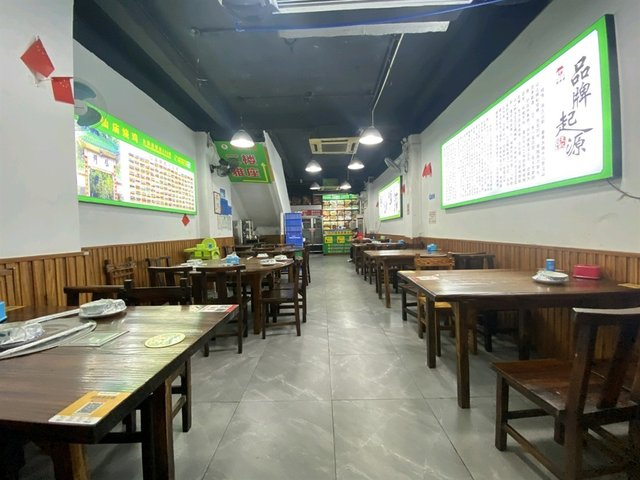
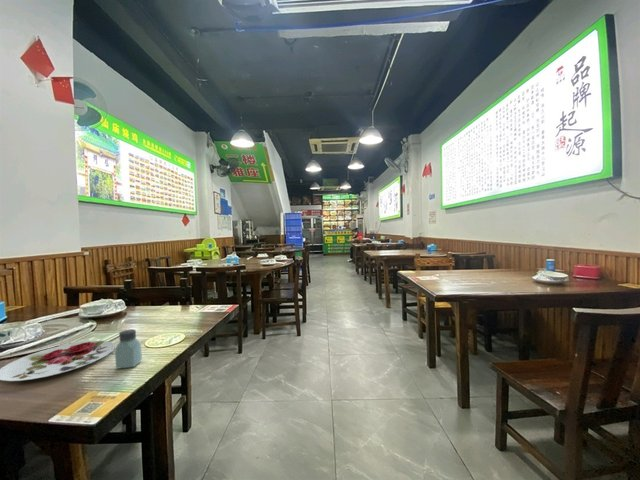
+ saltshaker (128, 348)
+ plate (61, 357)
